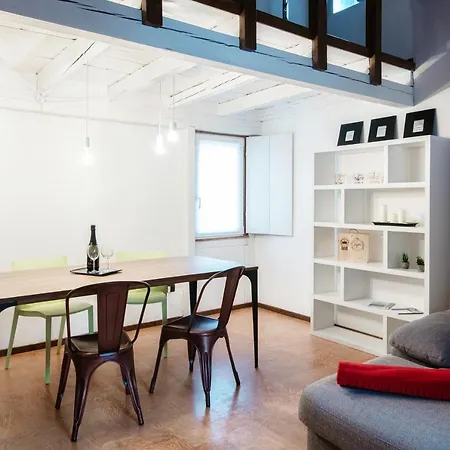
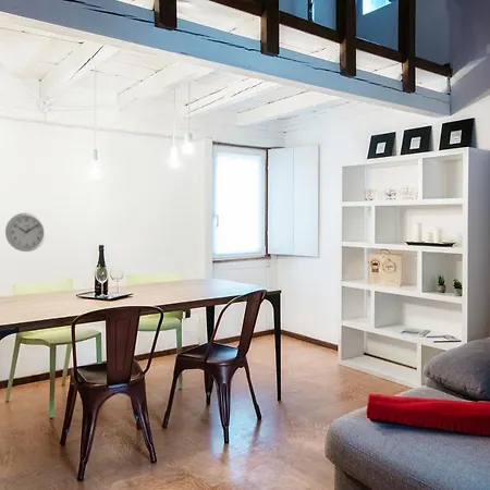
+ wall clock (26, 232)
